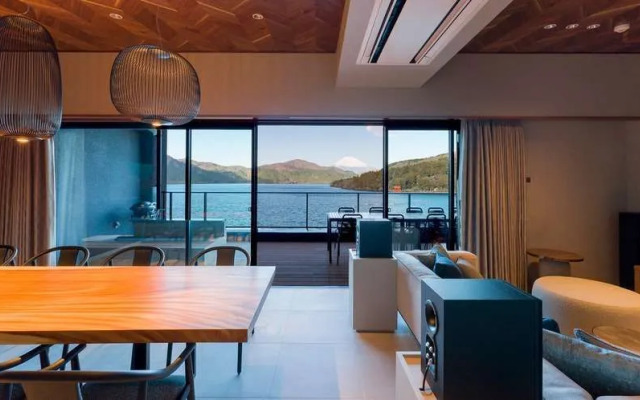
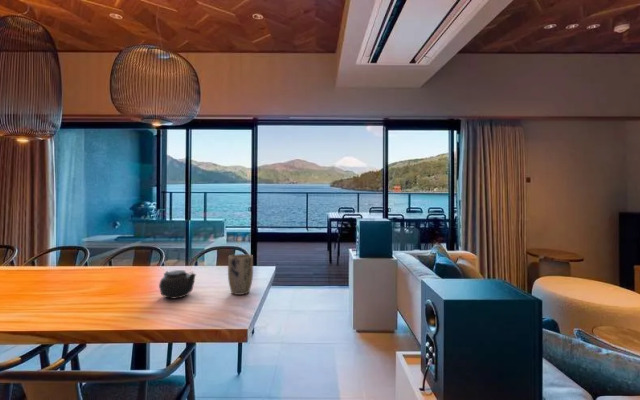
+ teapot (179, 284)
+ plant pot (240, 274)
